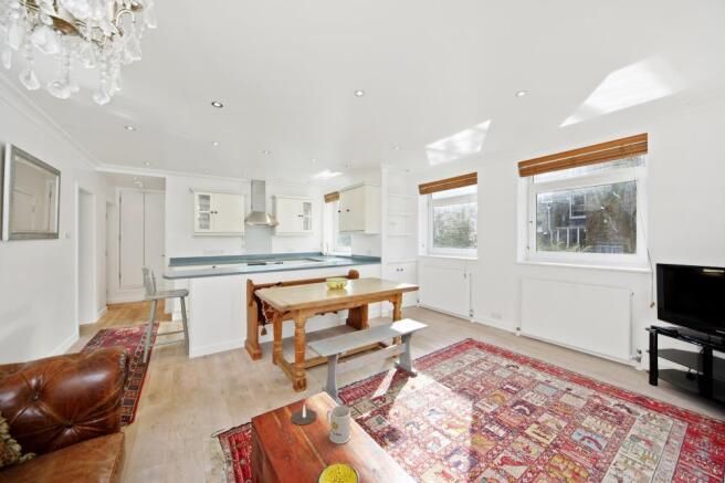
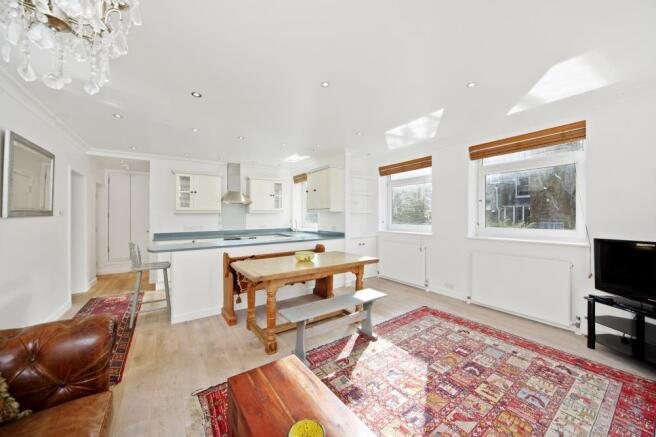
- candle (304, 410)
- mug (337, 422)
